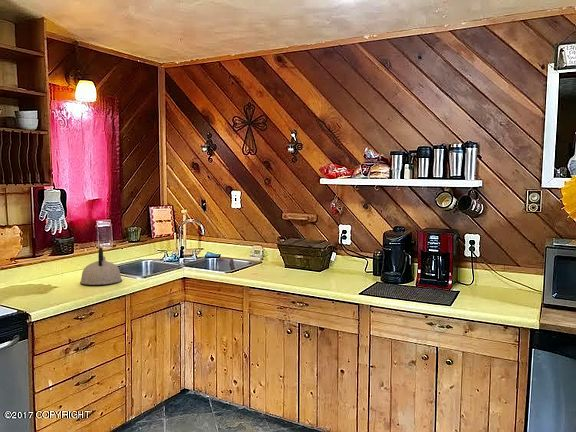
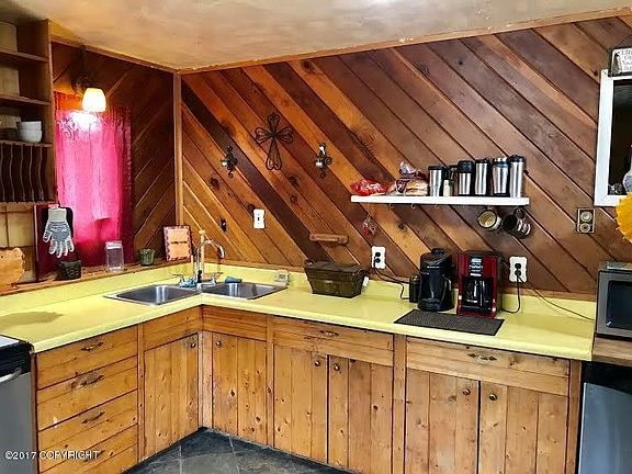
- kettle (101, 264)
